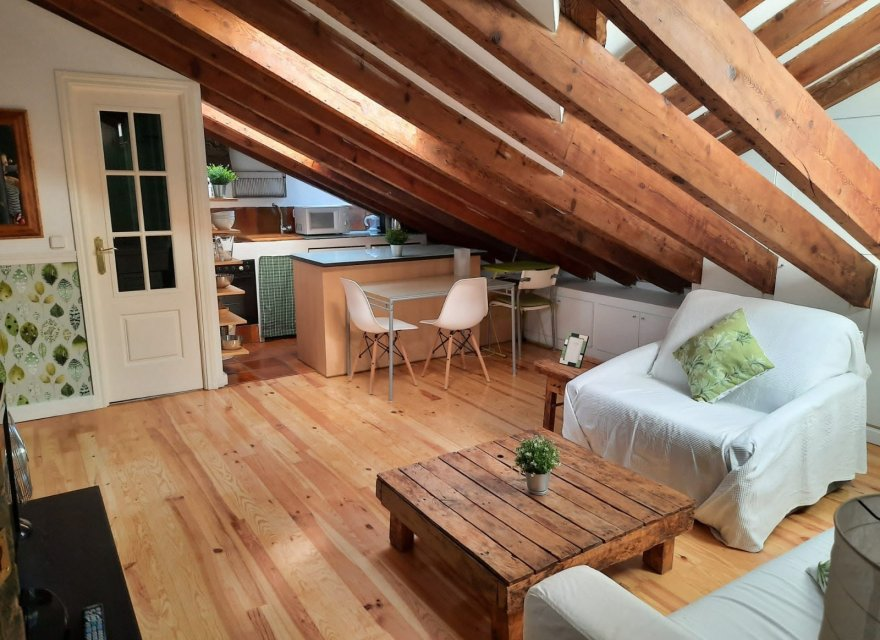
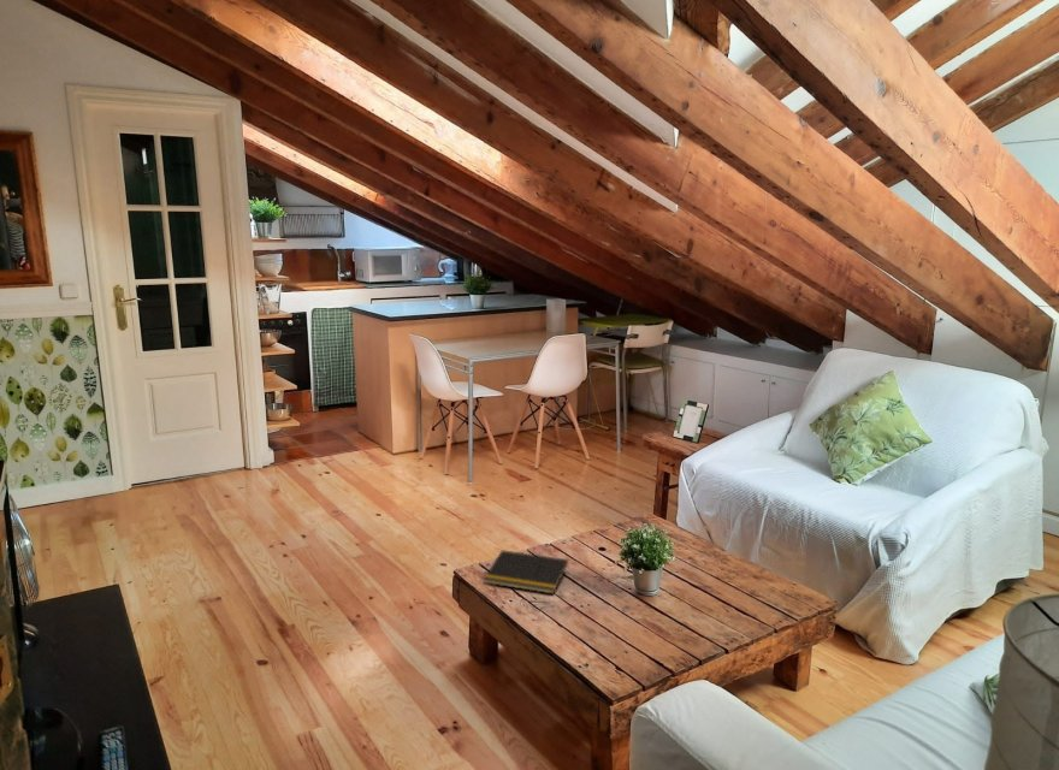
+ notepad (526, 570)
